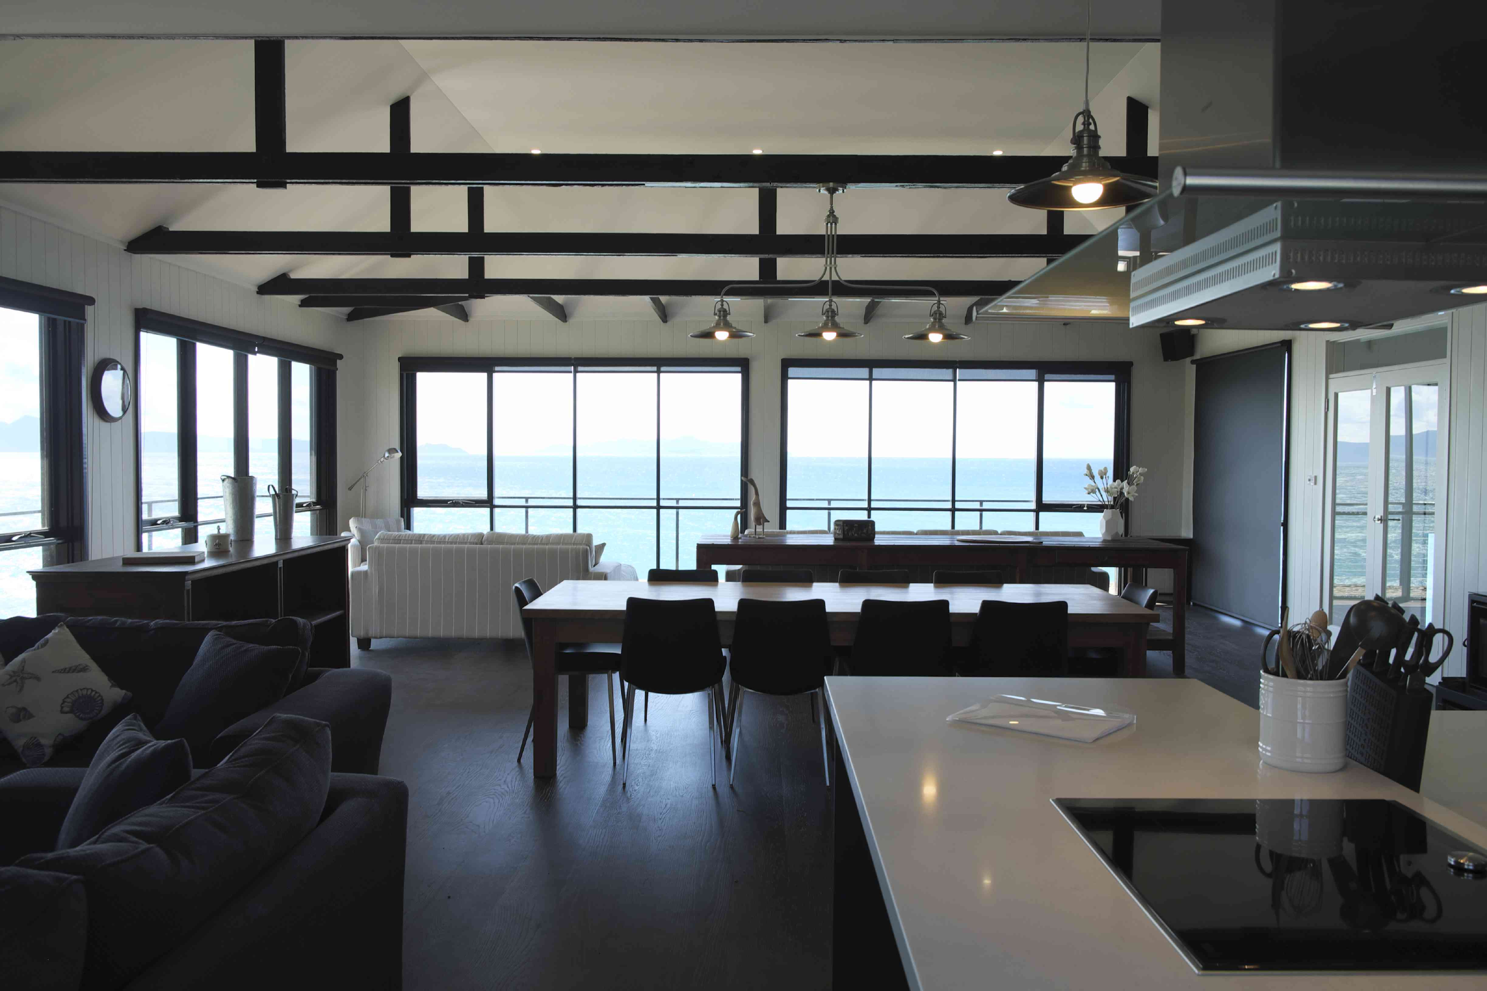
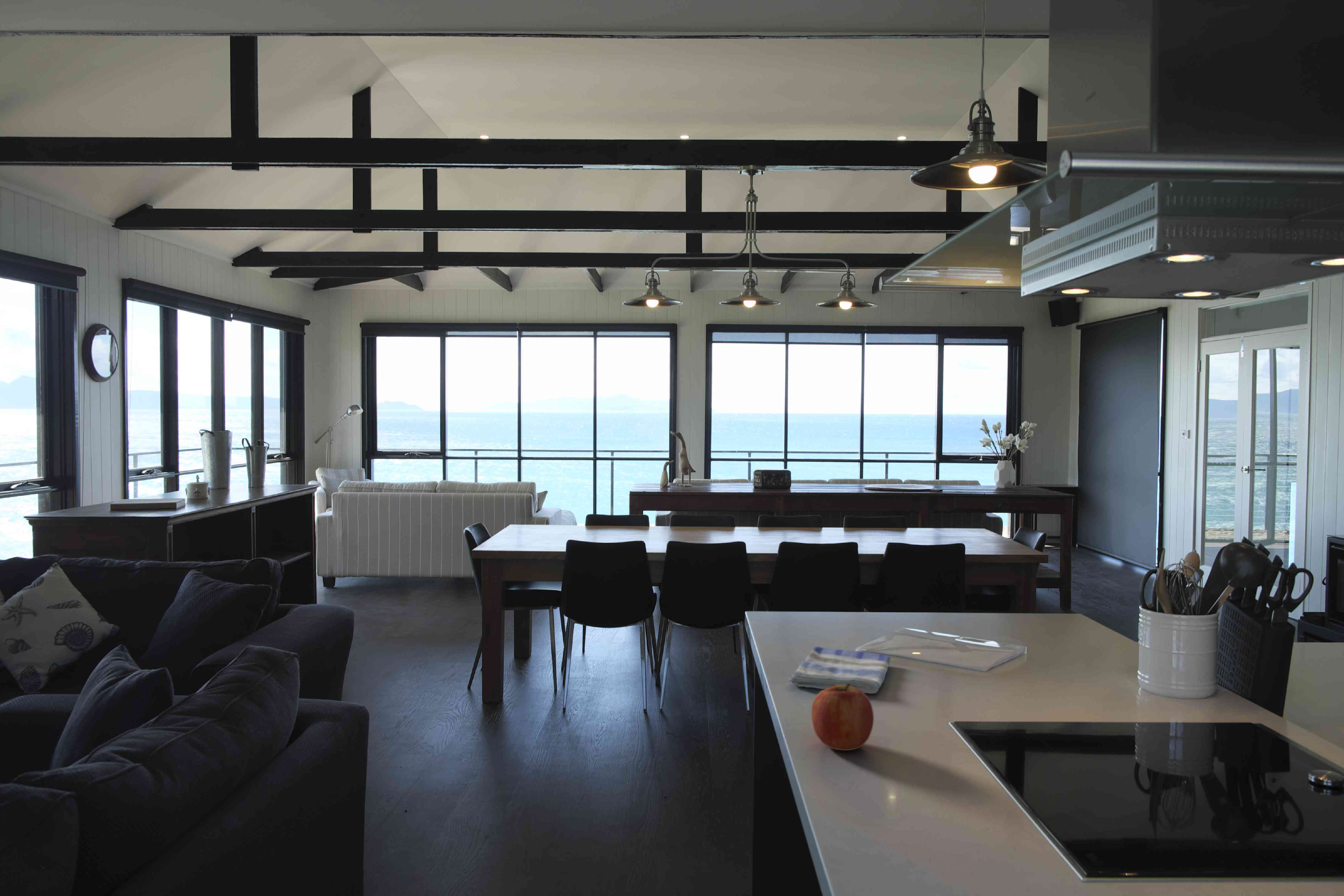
+ dish towel (842, 668)
+ fruit (842, 713)
